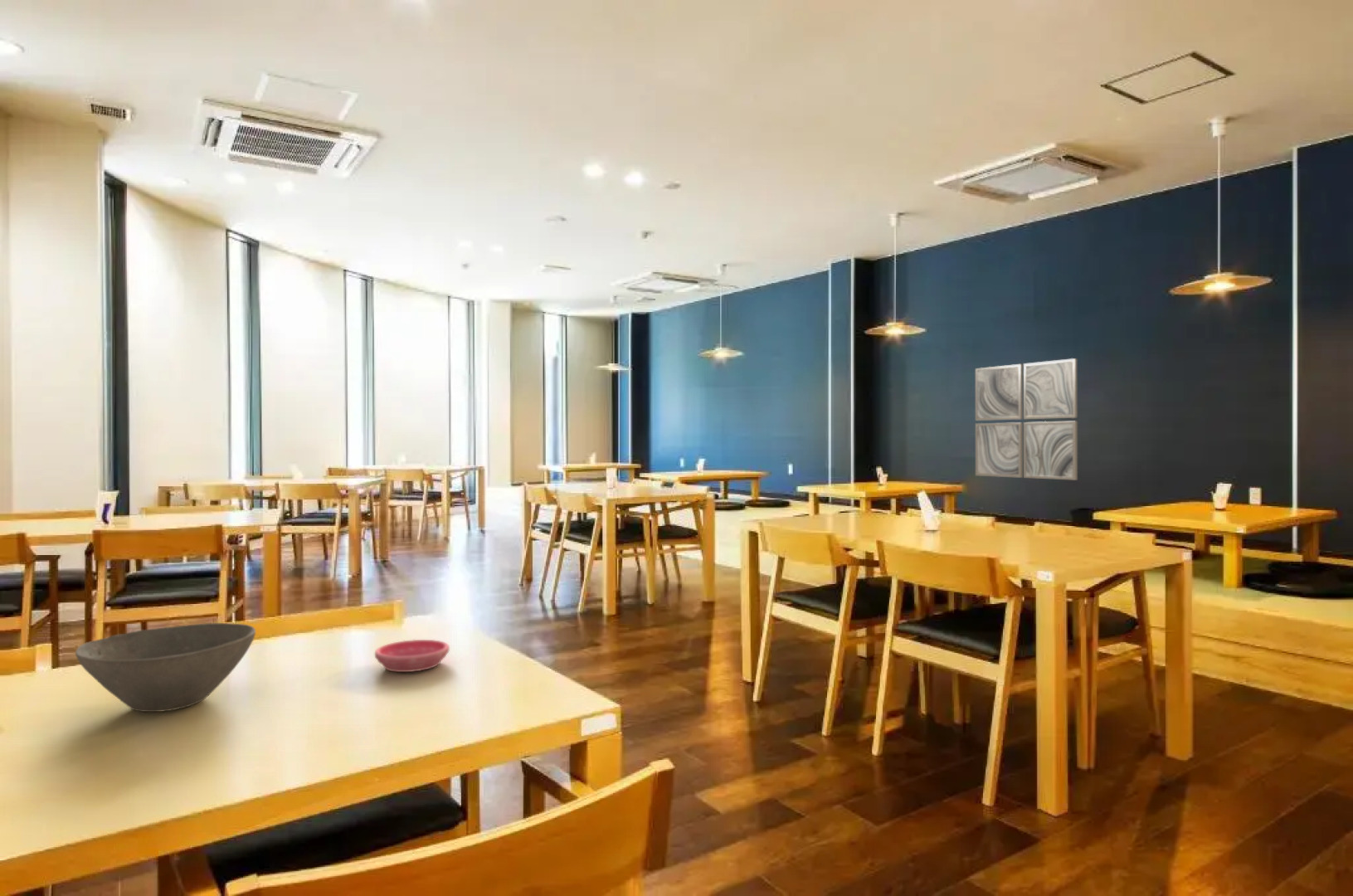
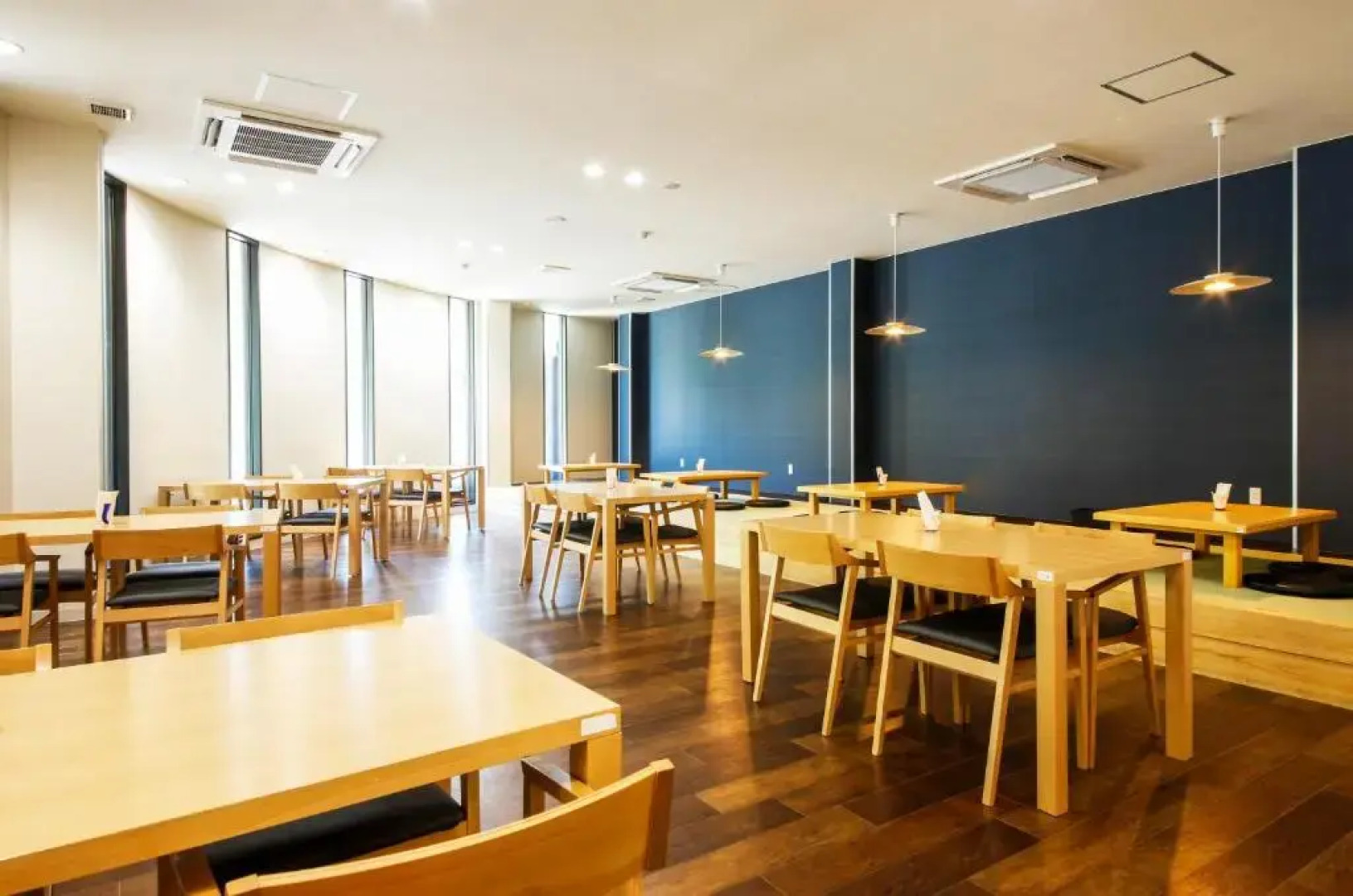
- wall art (1022, 422)
- bowl (169, 670)
- saucer (412, 656)
